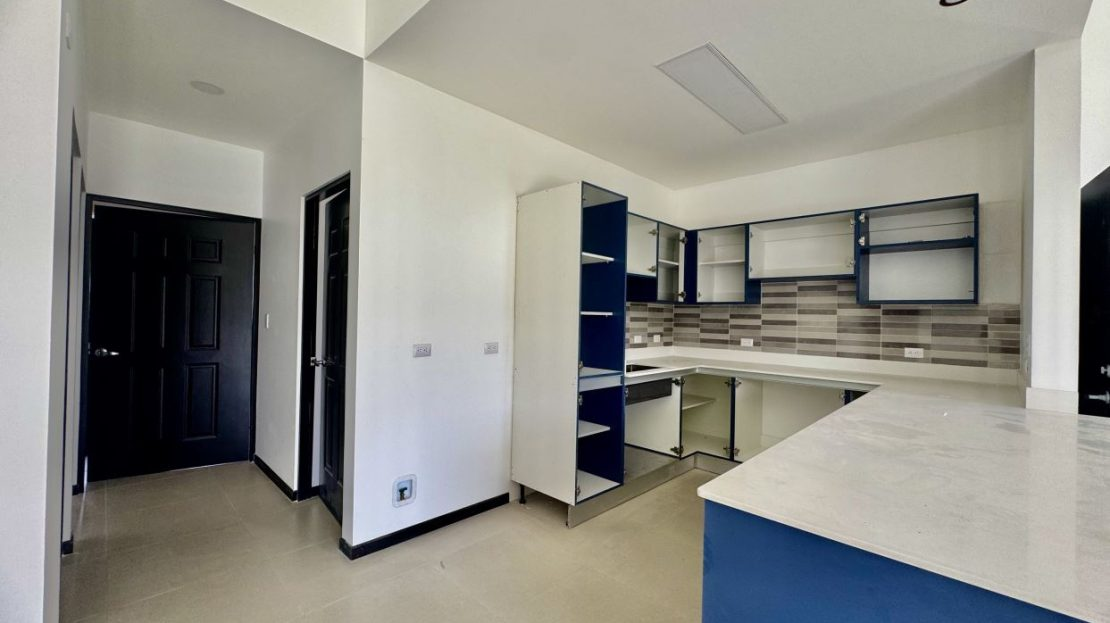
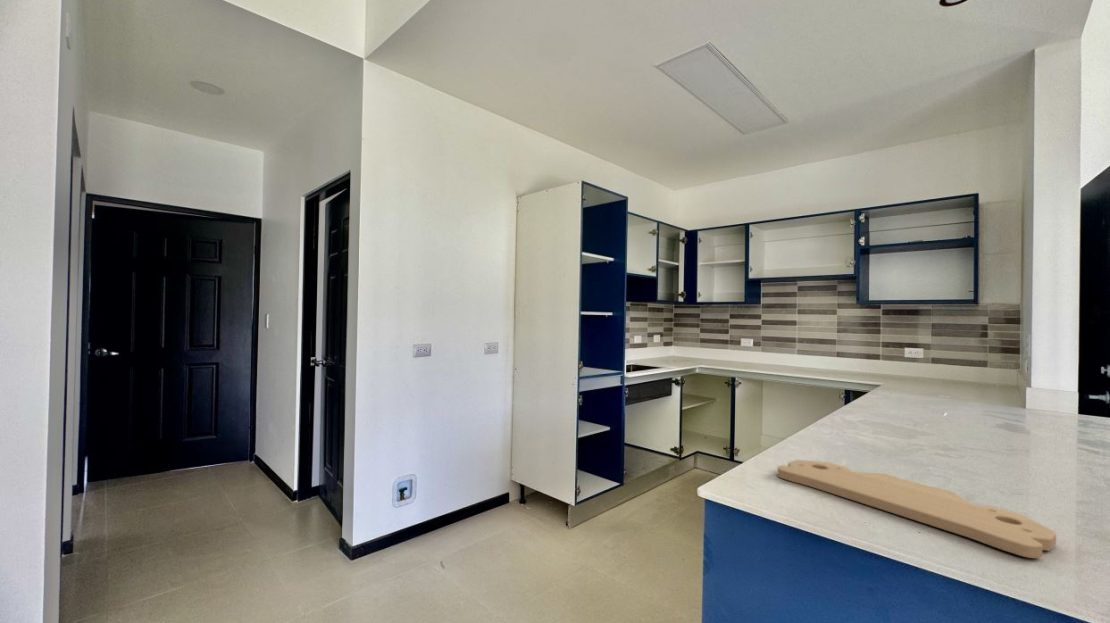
+ cutting board (898, 495)
